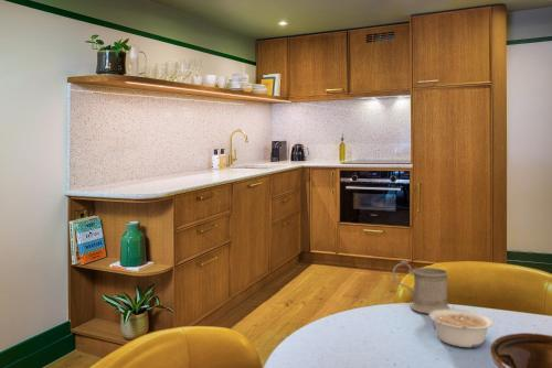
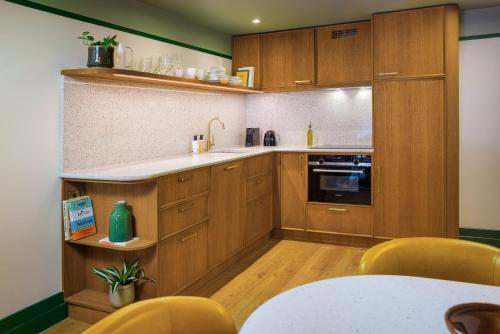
- mug (421, 284)
- legume (461, 327)
